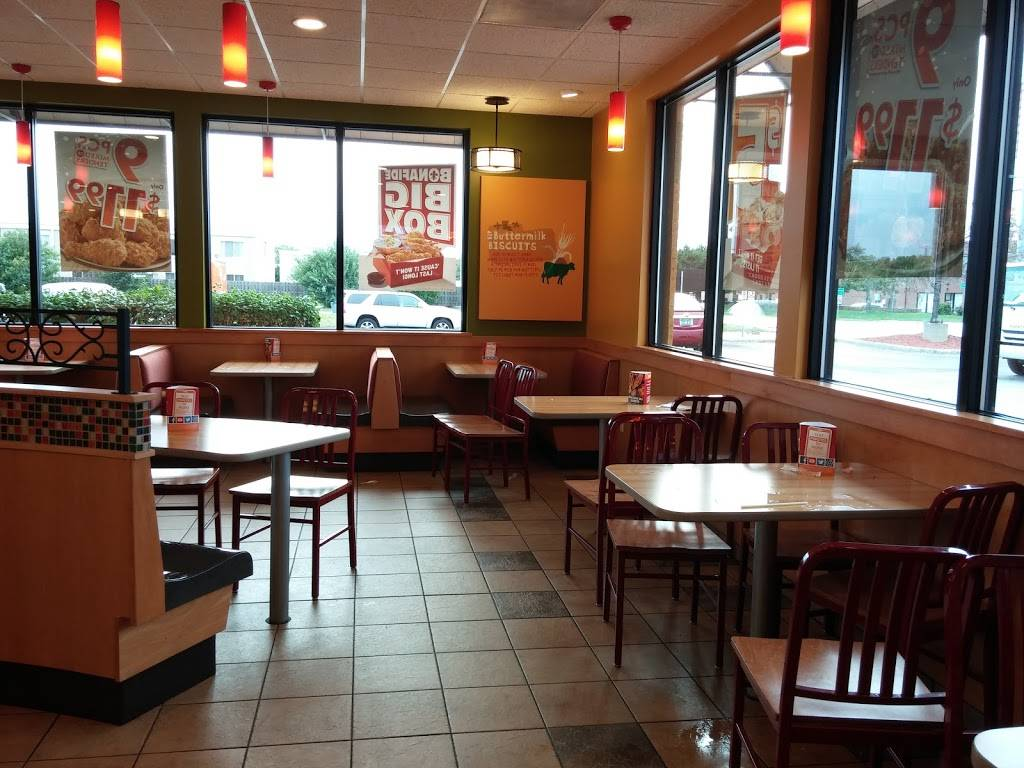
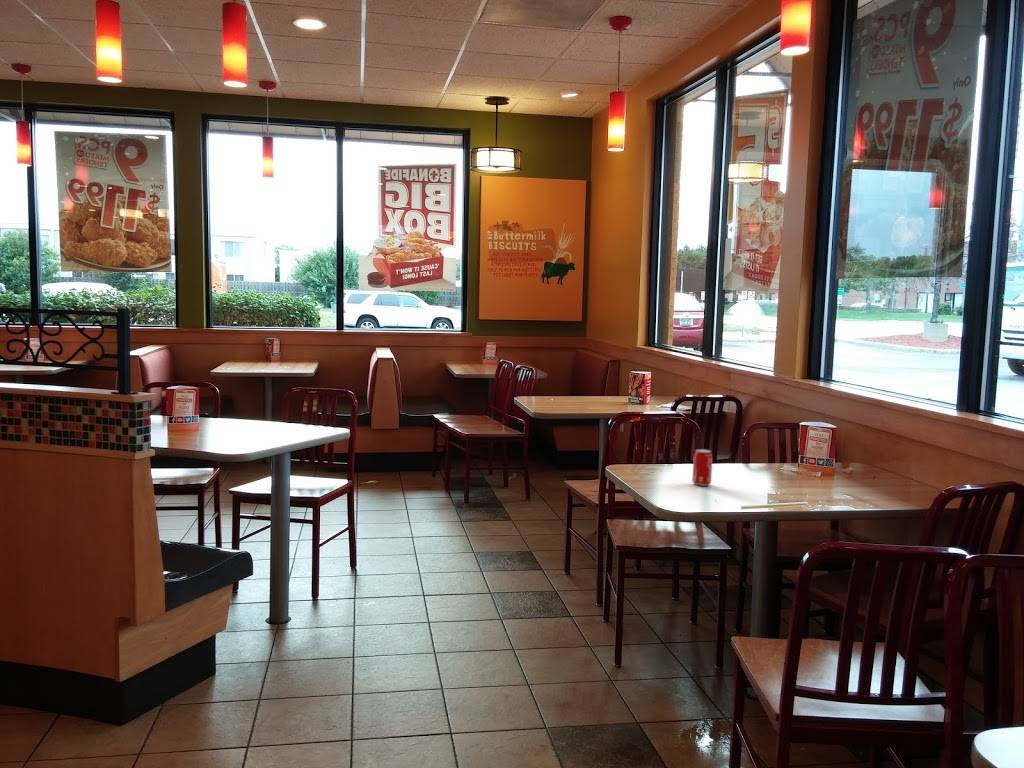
+ beverage can (702, 467)
